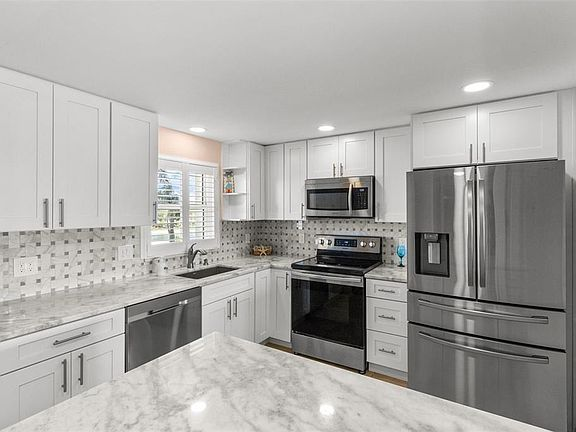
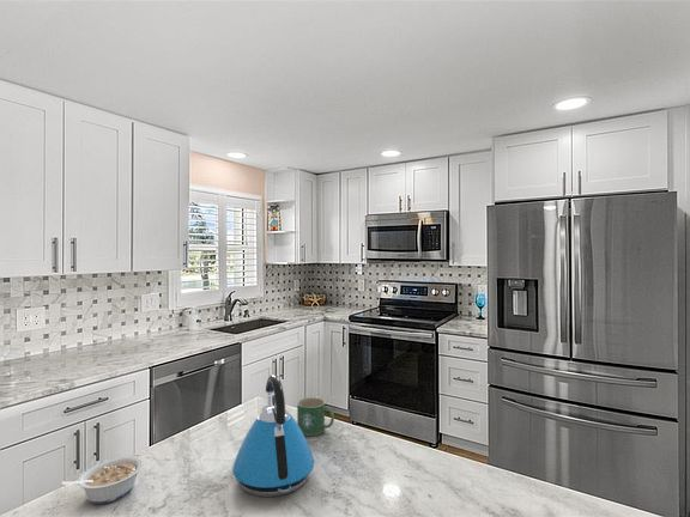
+ legume (109, 480)
+ kettle (274, 426)
+ mug (315, 415)
